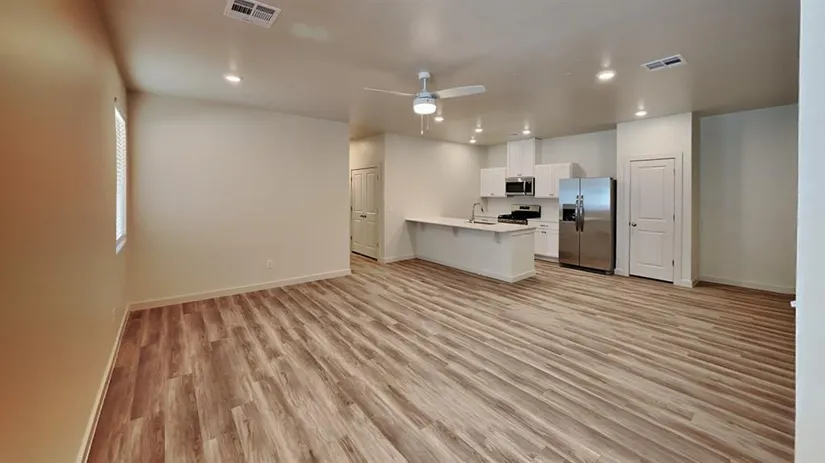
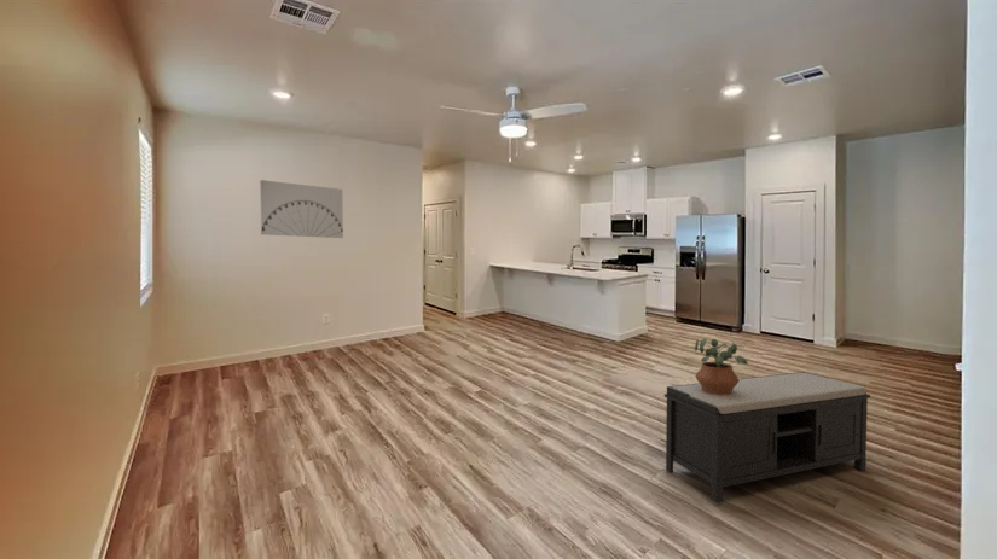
+ bench (766, 427)
+ potted plant (721, 365)
+ wall art (303, 210)
